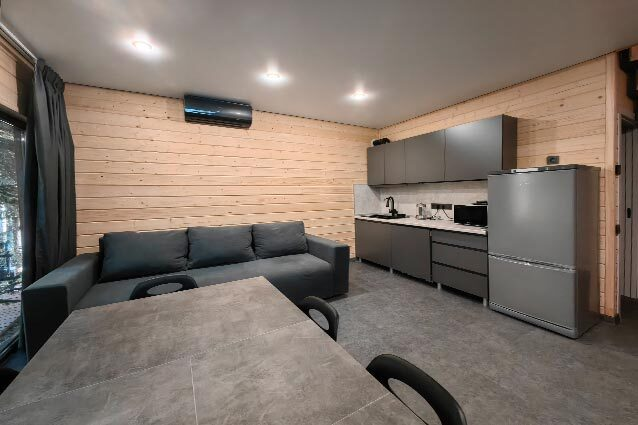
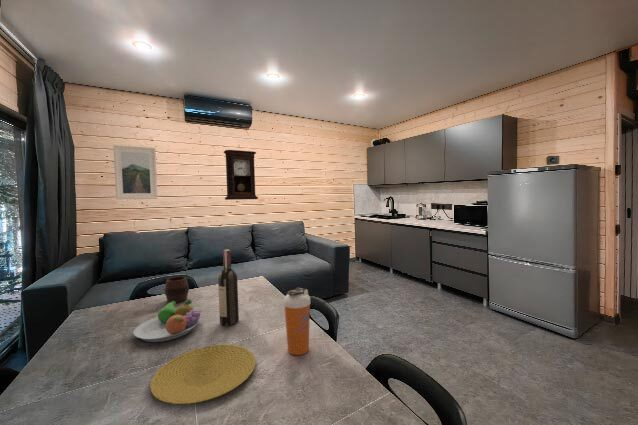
+ fruit bowl (169, 317)
+ cup (177, 289)
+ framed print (136, 173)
+ pendulum clock (241, 175)
+ shaker bottle (297, 320)
+ wine bottle (228, 286)
+ plate (206, 370)
